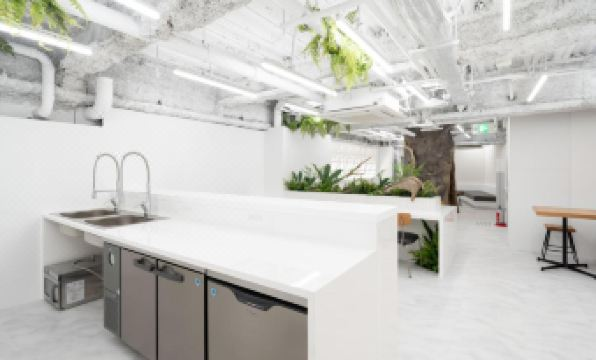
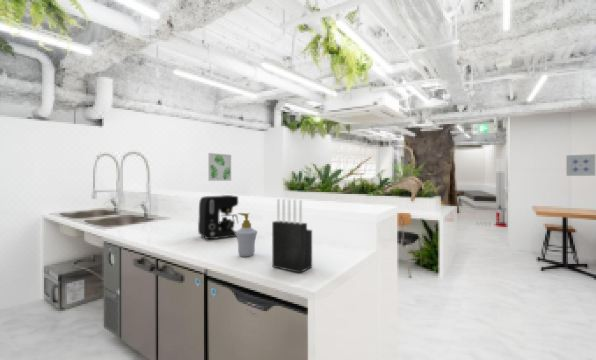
+ soap bottle (246, 234)
+ coffee maker (221, 215)
+ wall art (220, 167)
+ knife block (293, 232)
+ wall art (580, 165)
